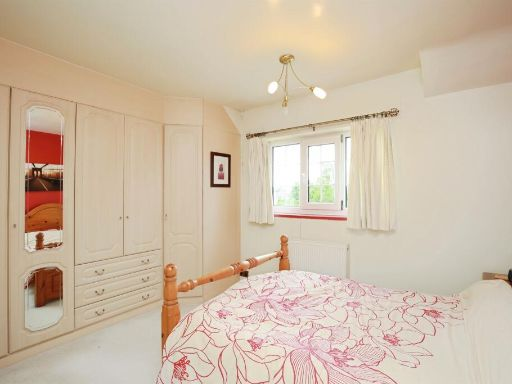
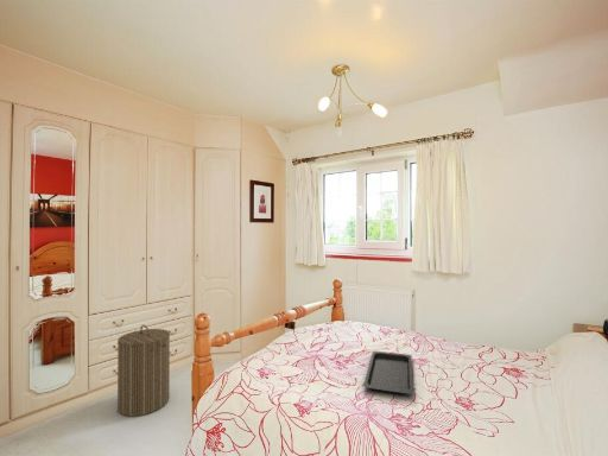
+ serving tray (390, 370)
+ laundry hamper (144, 363)
